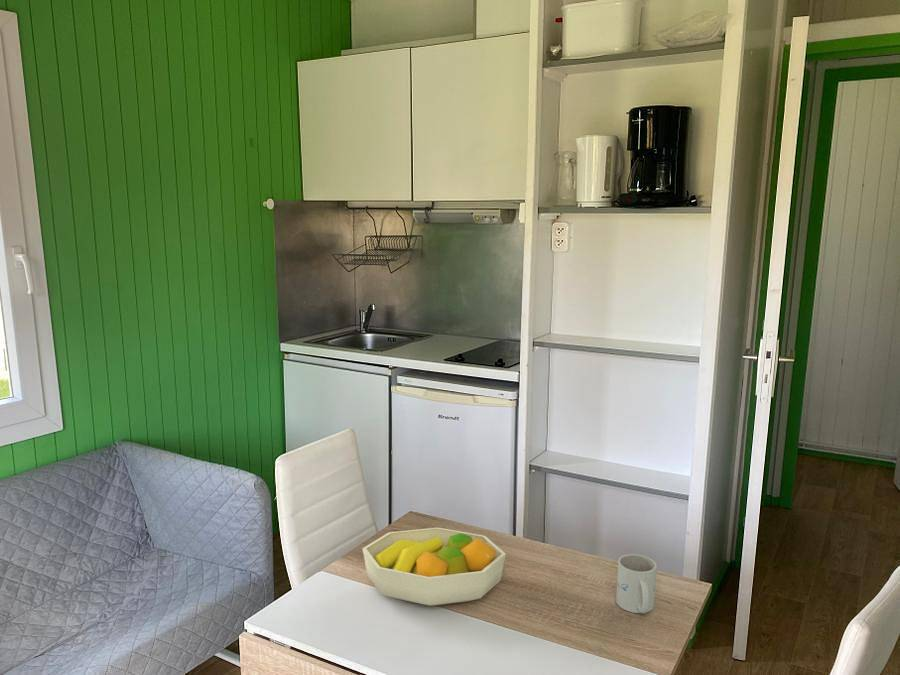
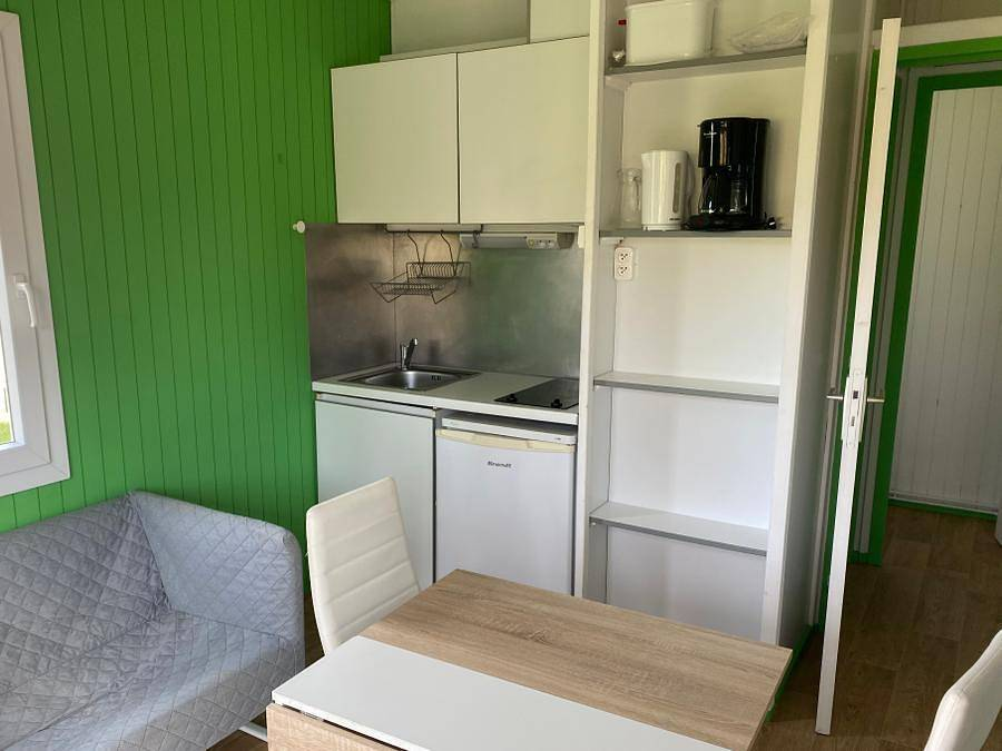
- fruit bowl (433, 560)
- mug (636, 587)
